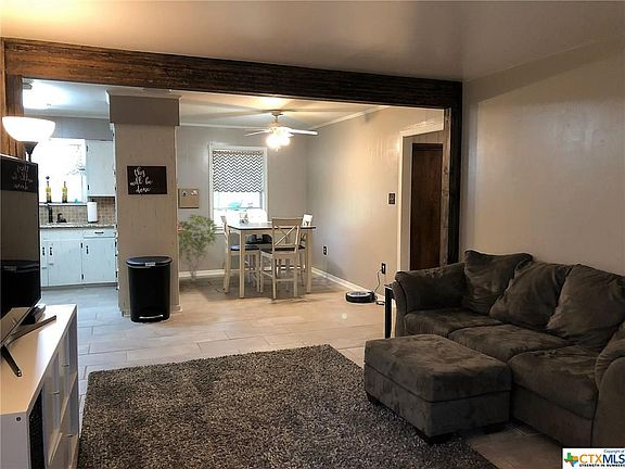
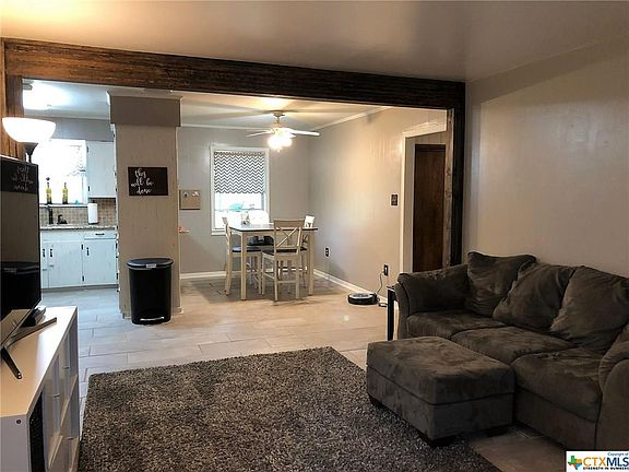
- shrub (193, 248)
